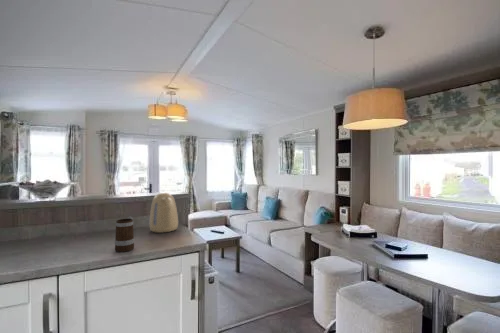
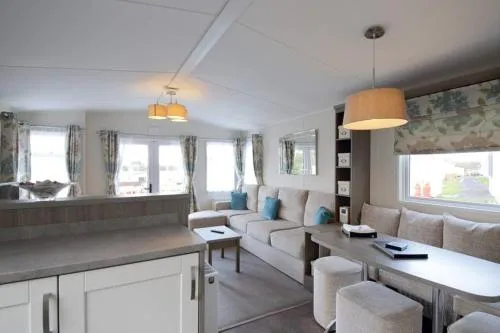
- kettle (164, 211)
- mug (126, 233)
